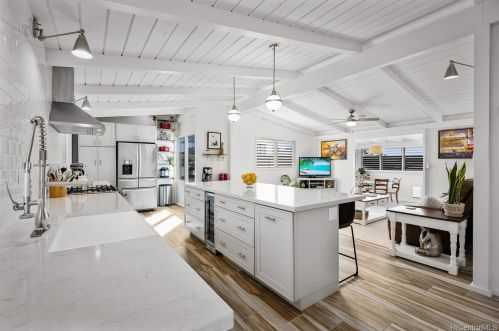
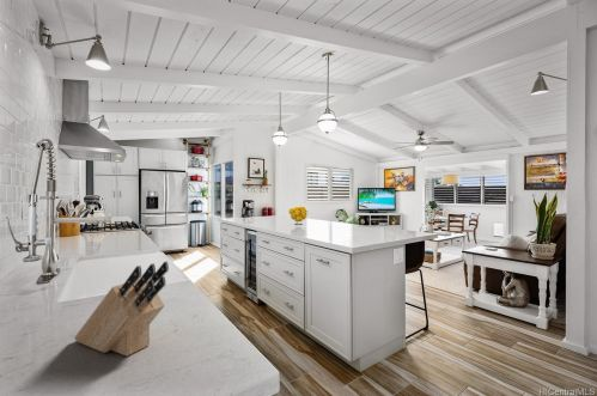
+ knife block (123, 301)
